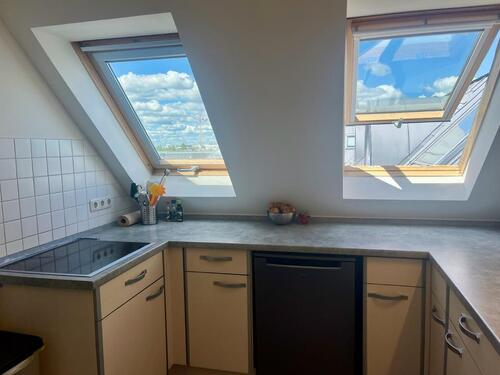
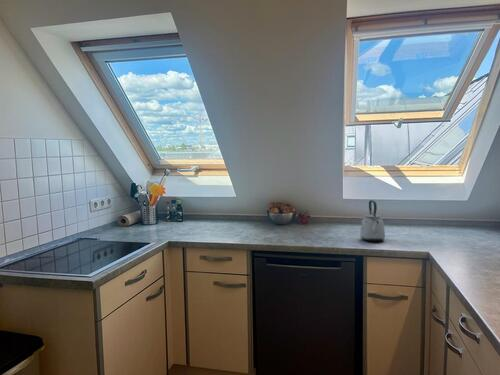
+ kettle (373, 221)
